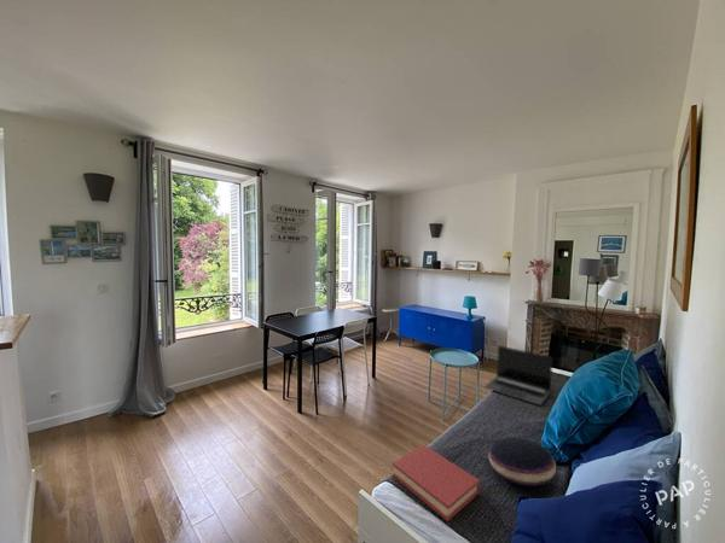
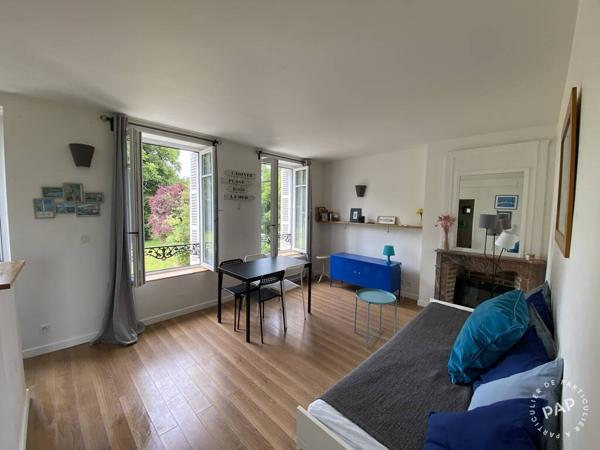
- laptop (517, 372)
- cushion (521, 460)
- hardback book (434, 477)
